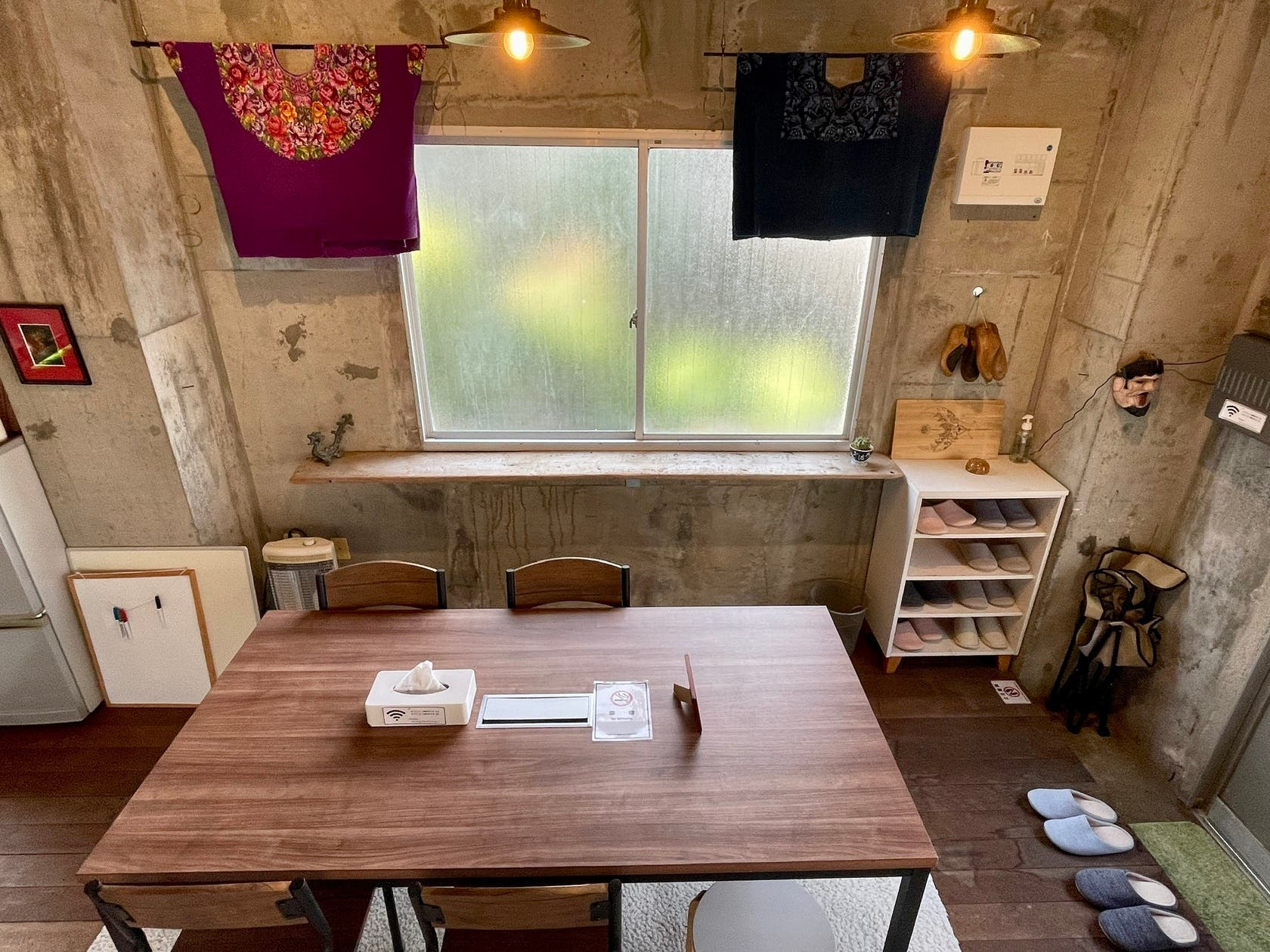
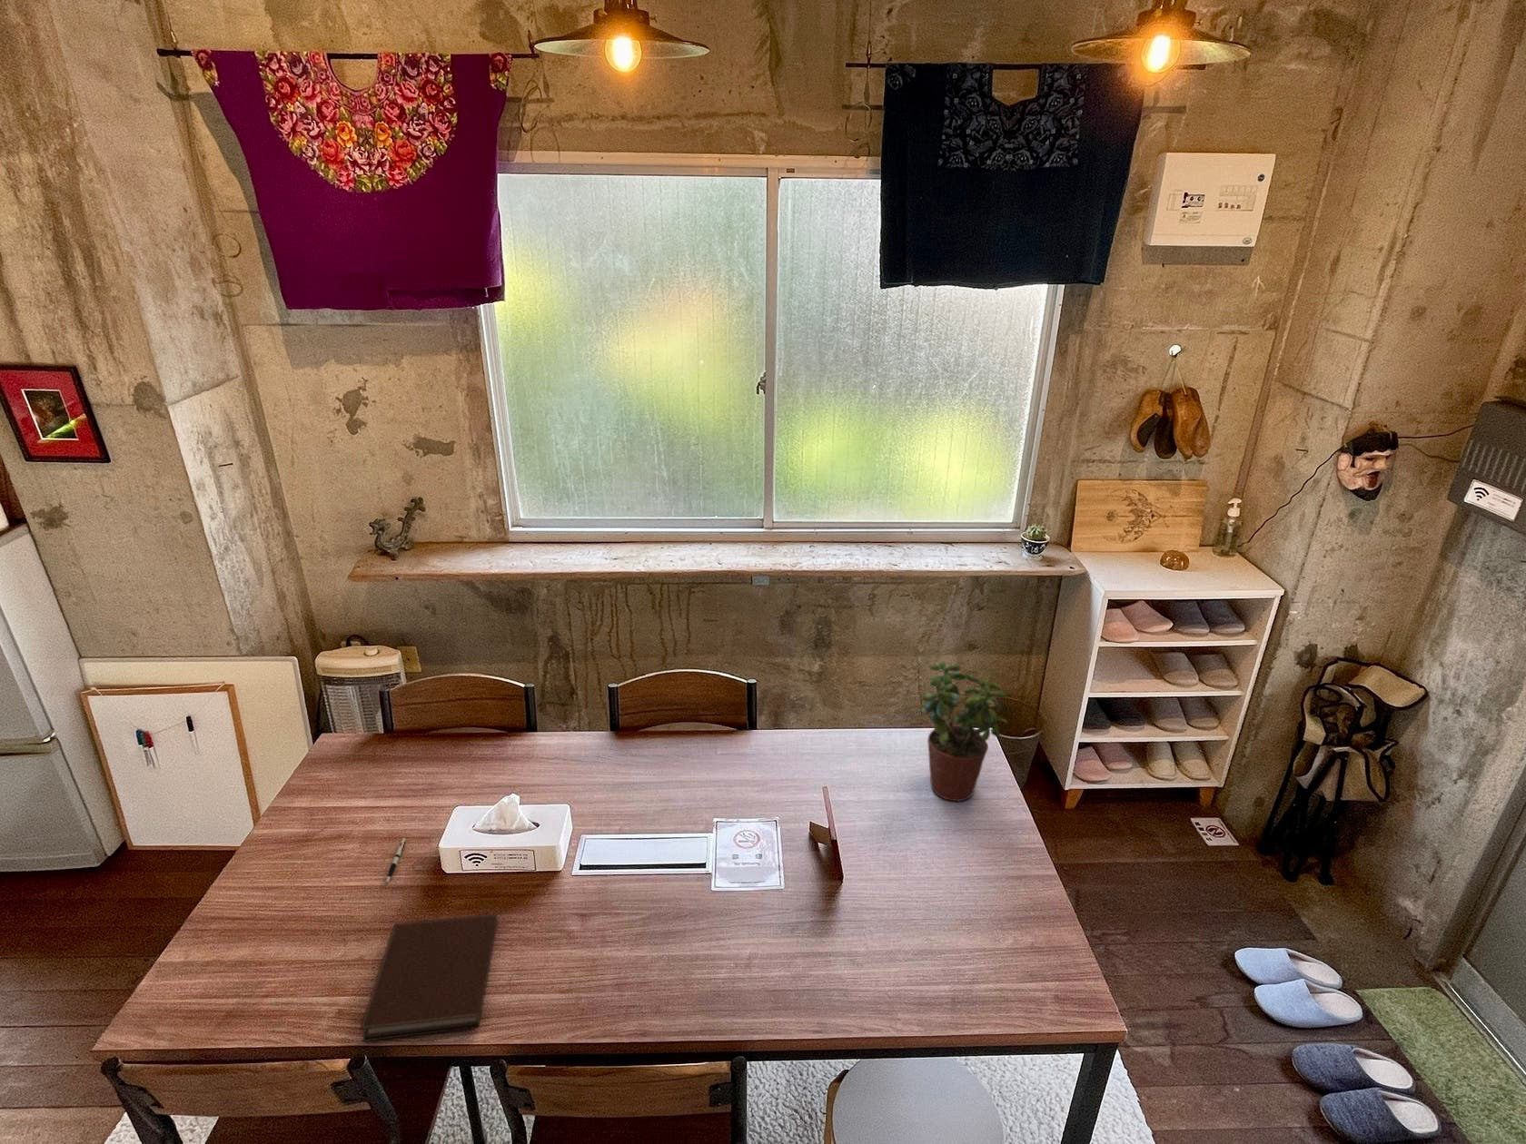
+ pen (395, 860)
+ potted plant (953, 728)
+ notebook (434, 972)
